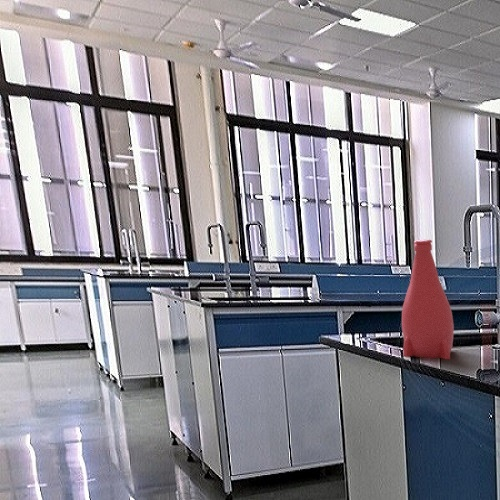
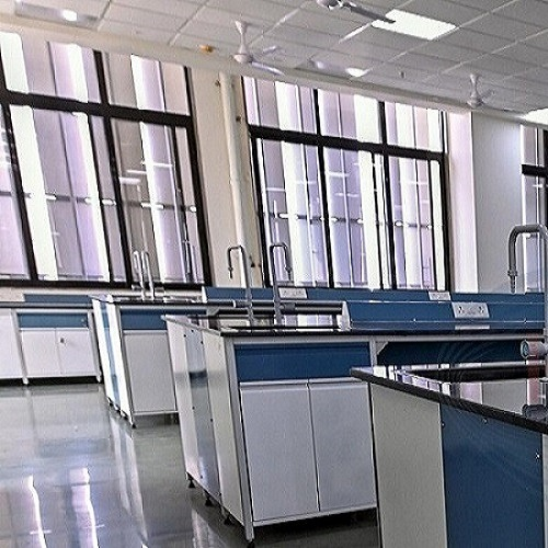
- bottle (425, 297)
